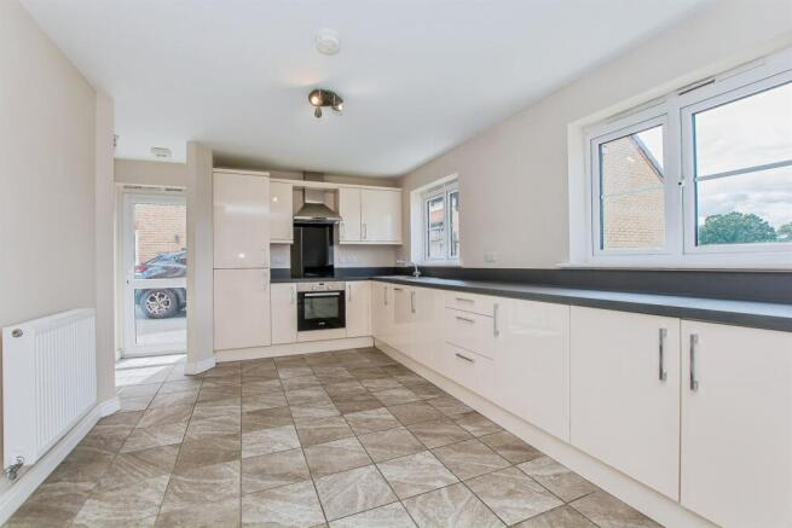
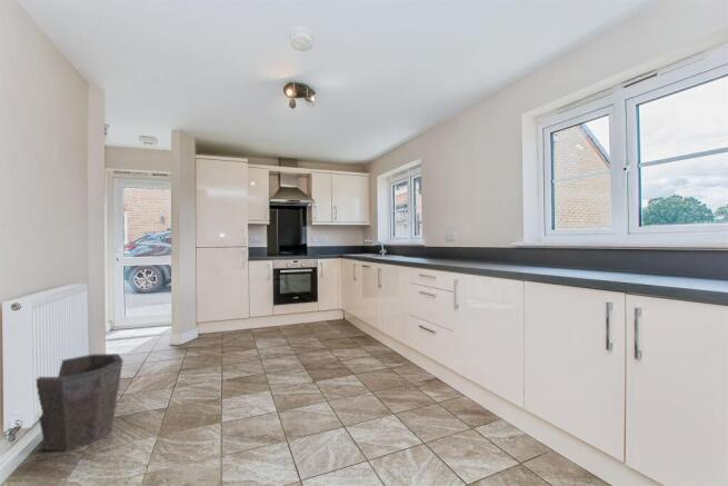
+ waste bin (79, 399)
